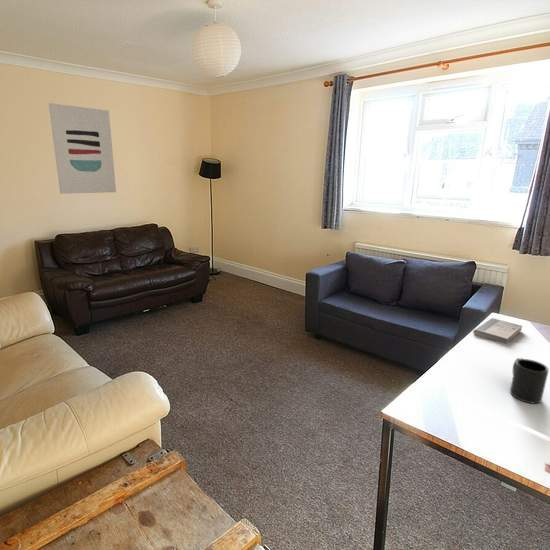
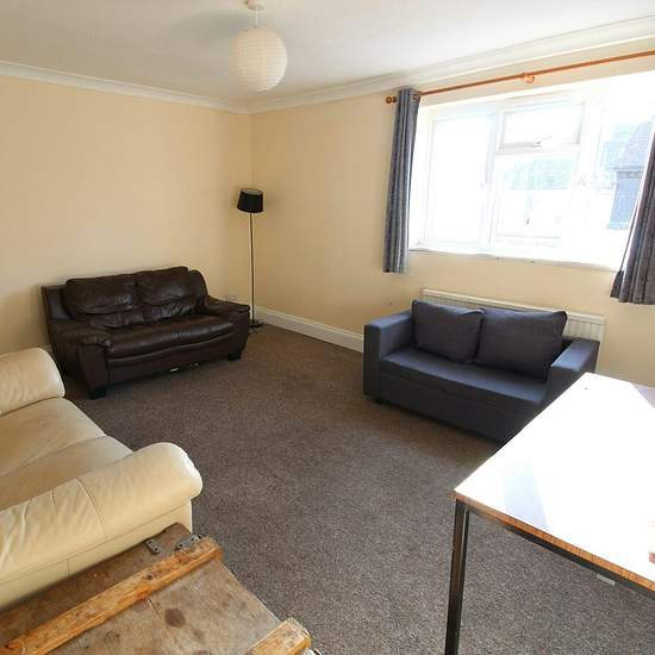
- wall art (85, 151)
- book (498, 329)
- mug (525, 378)
